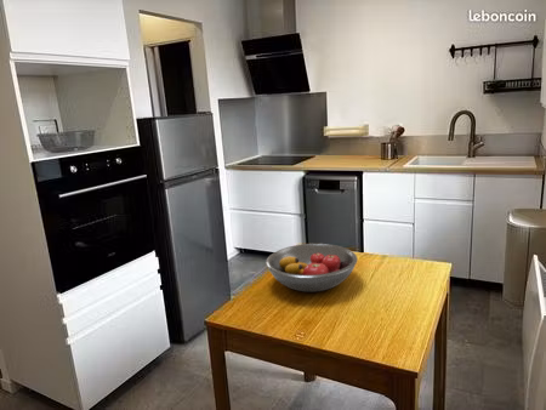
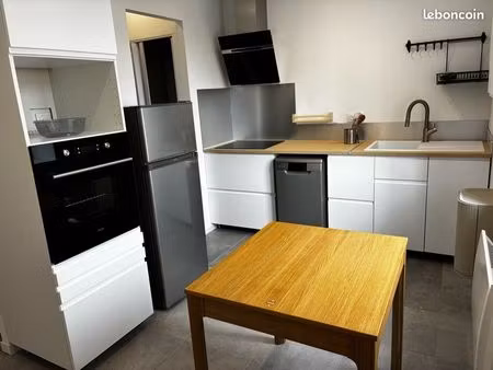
- fruit bowl (311, 267)
